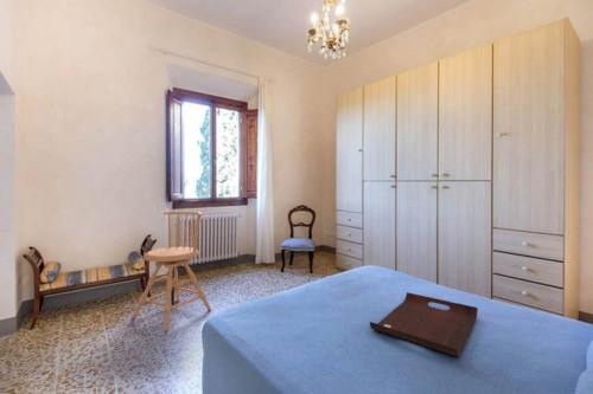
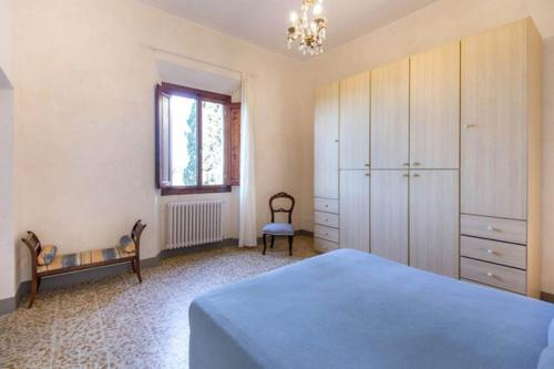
- chair (173, 263)
- serving tray (426, 318)
